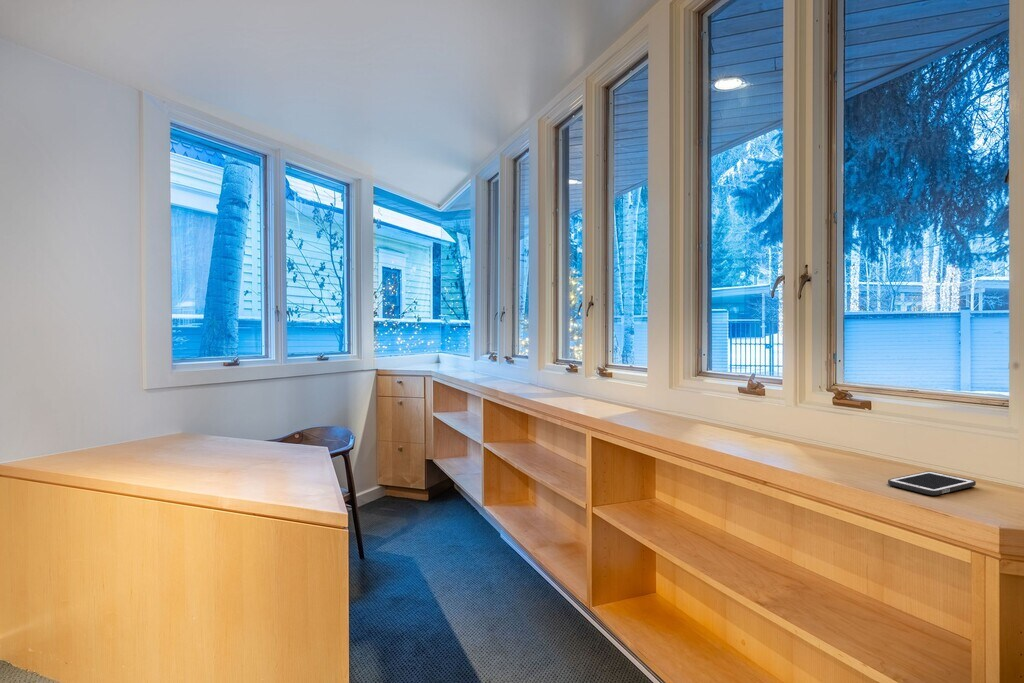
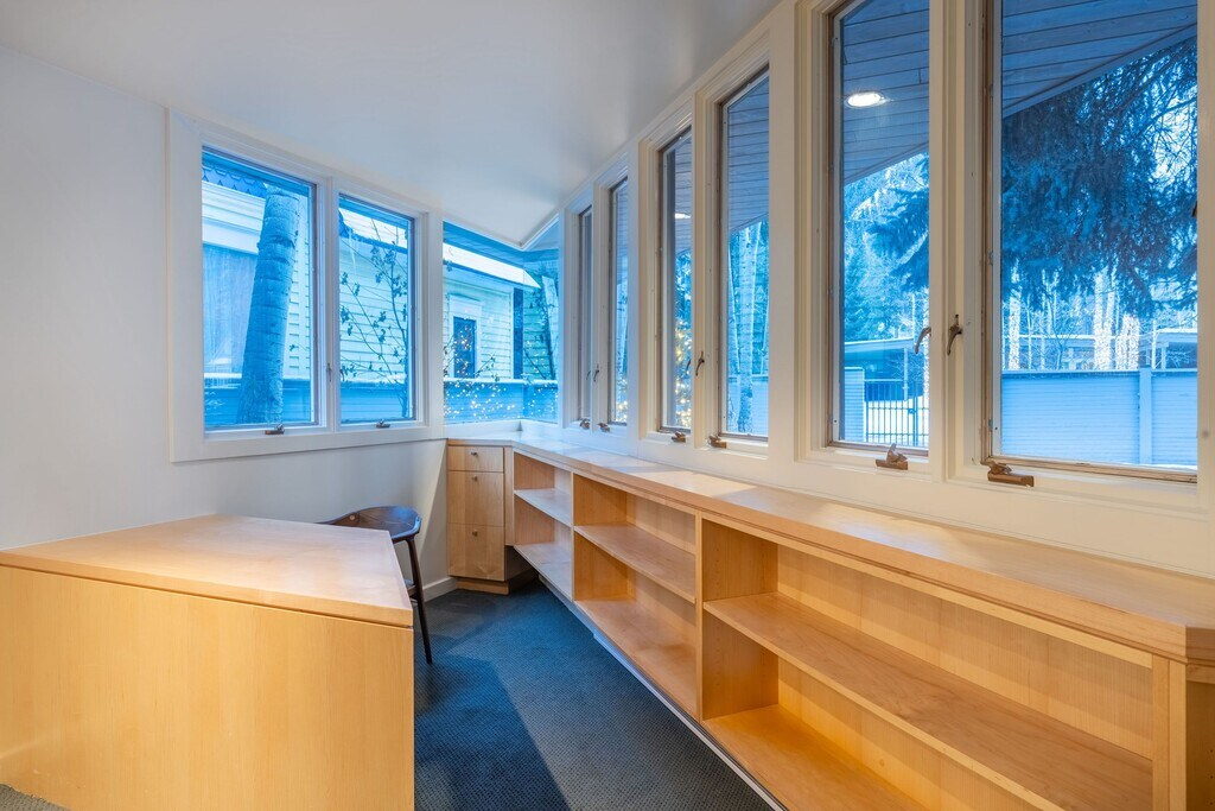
- cell phone (931, 482)
